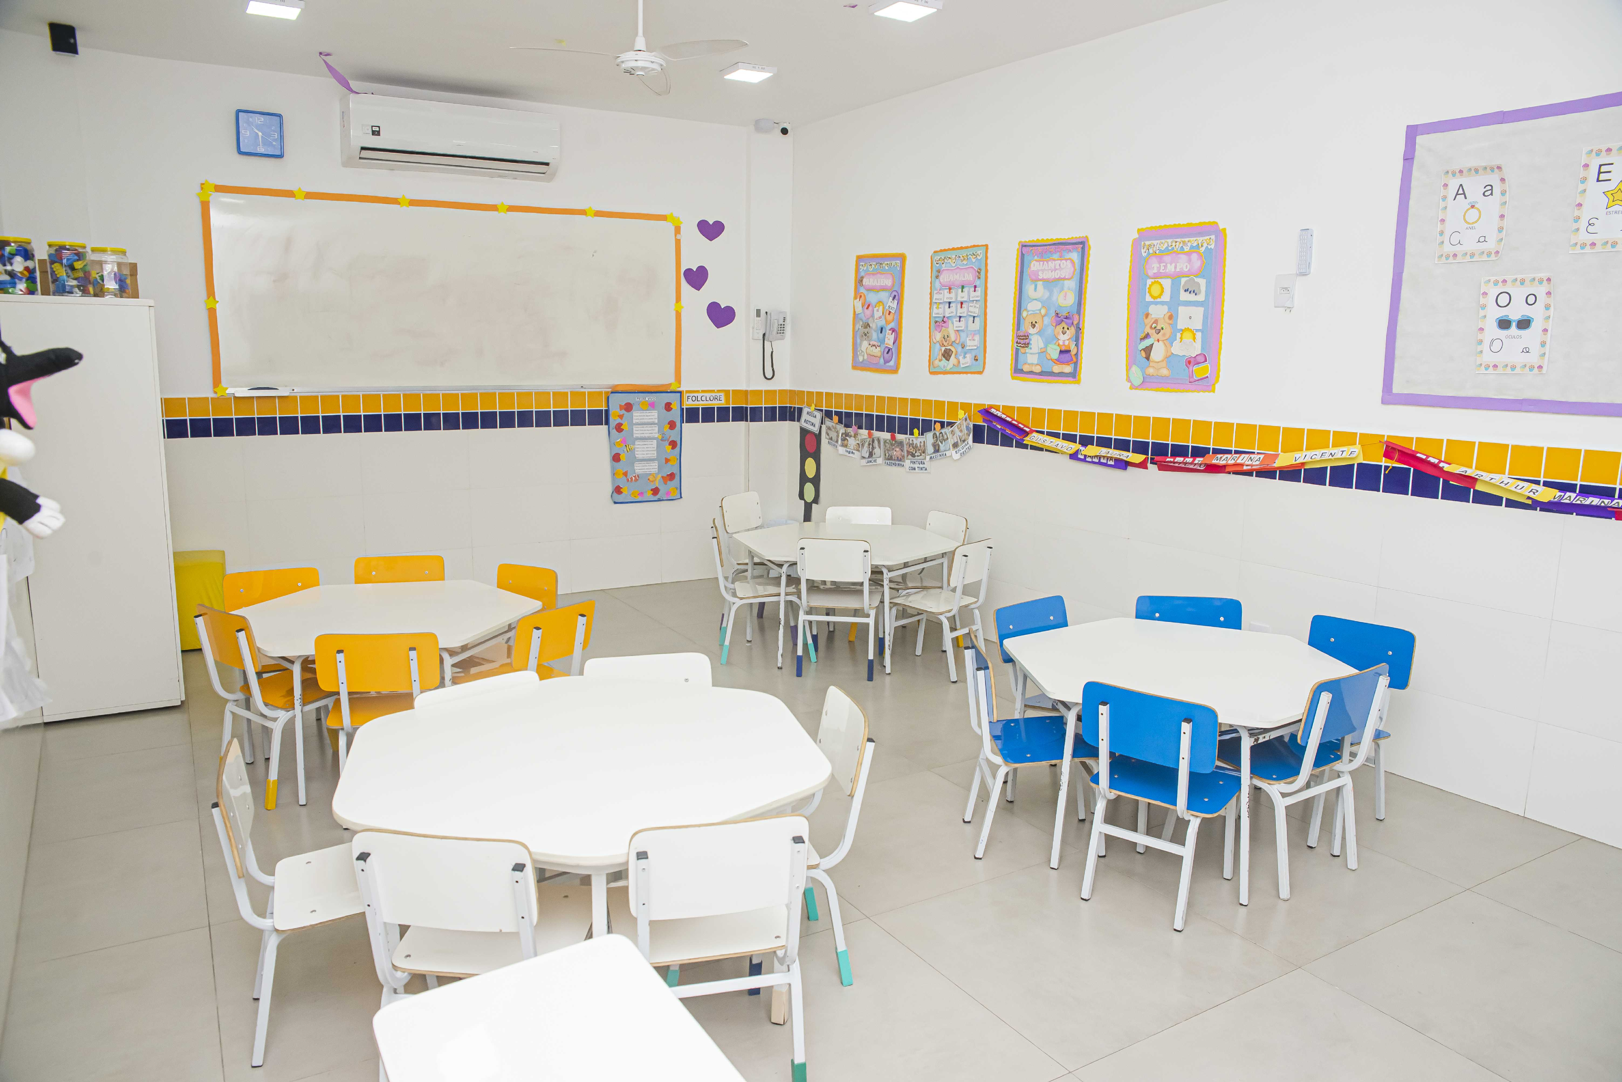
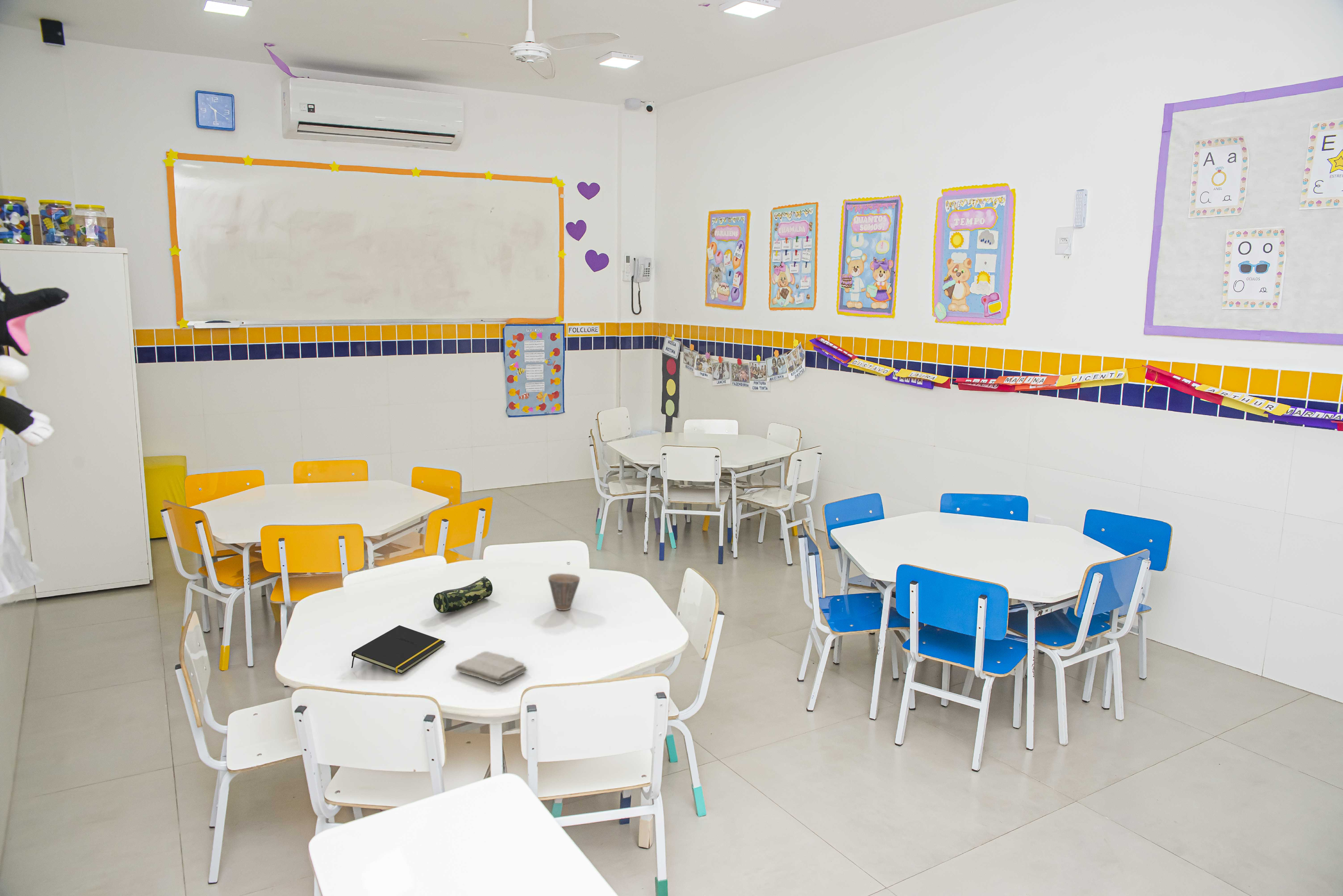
+ notepad (400, 648)
+ pencil case (465, 595)
+ washcloth (491, 667)
+ cup (564, 593)
